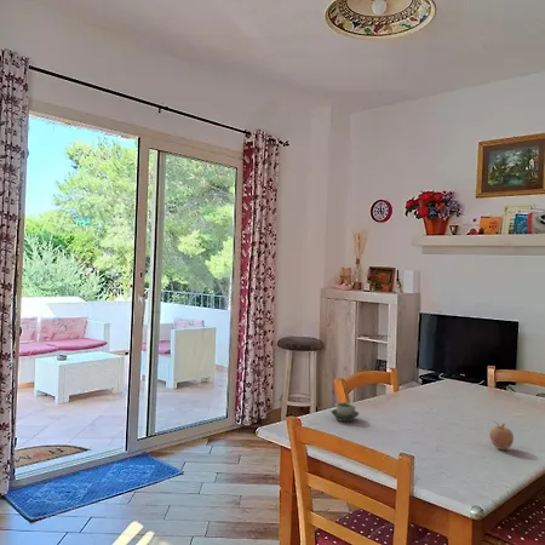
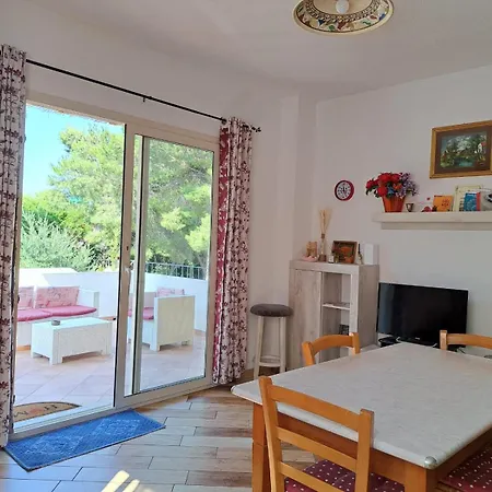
- cup (344, 412)
- fruit (500, 435)
